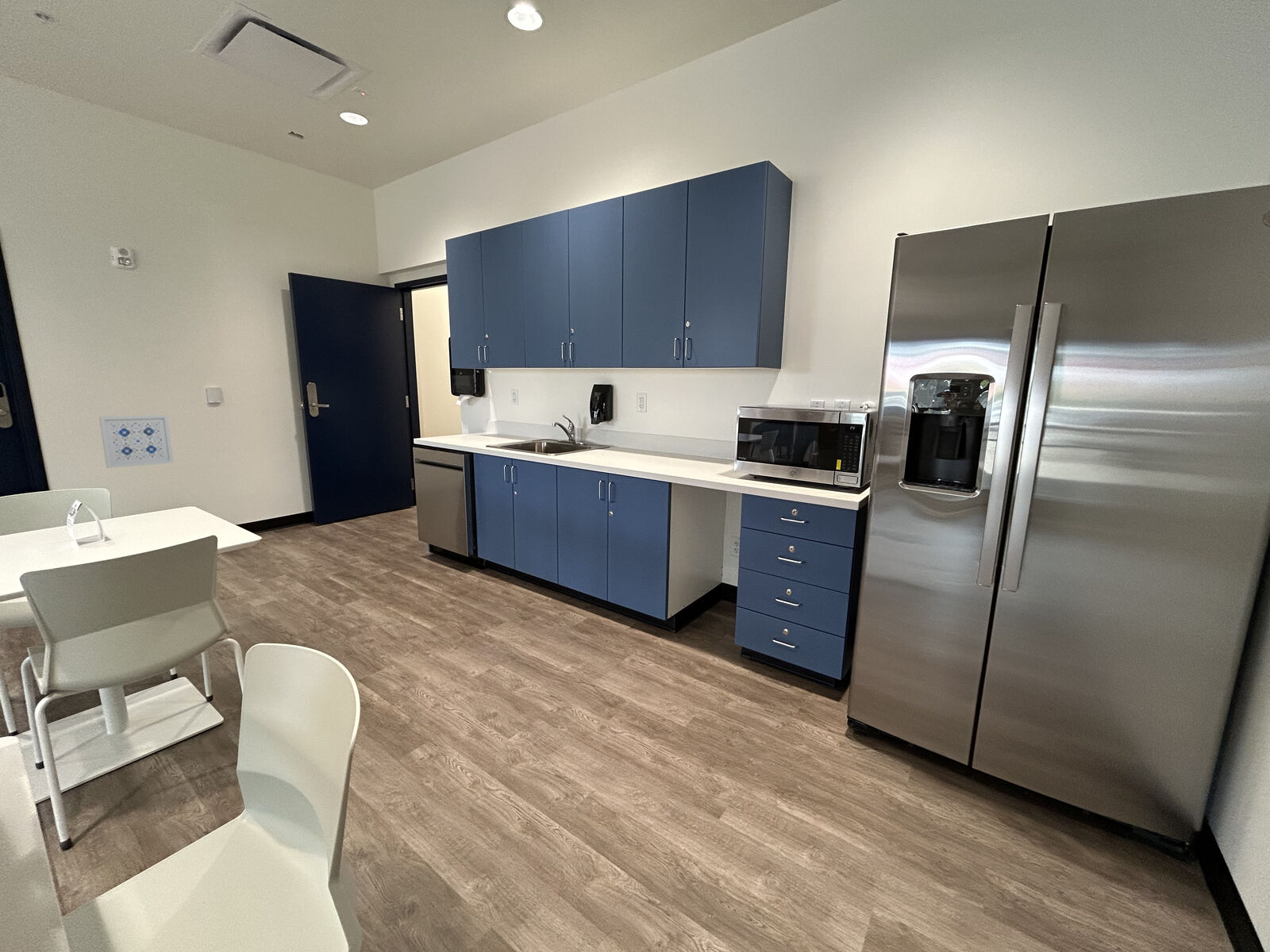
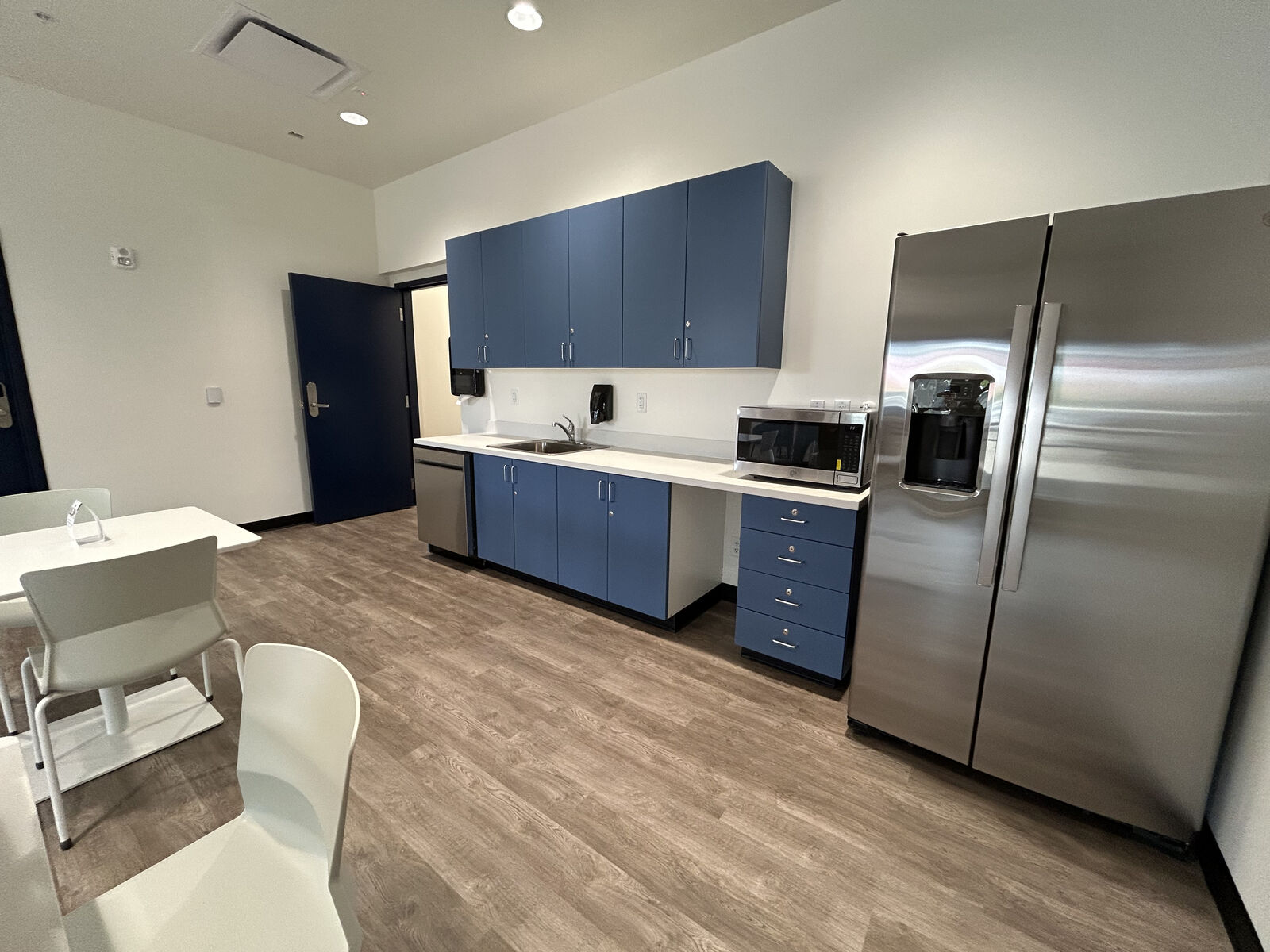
- wall art (137, 440)
